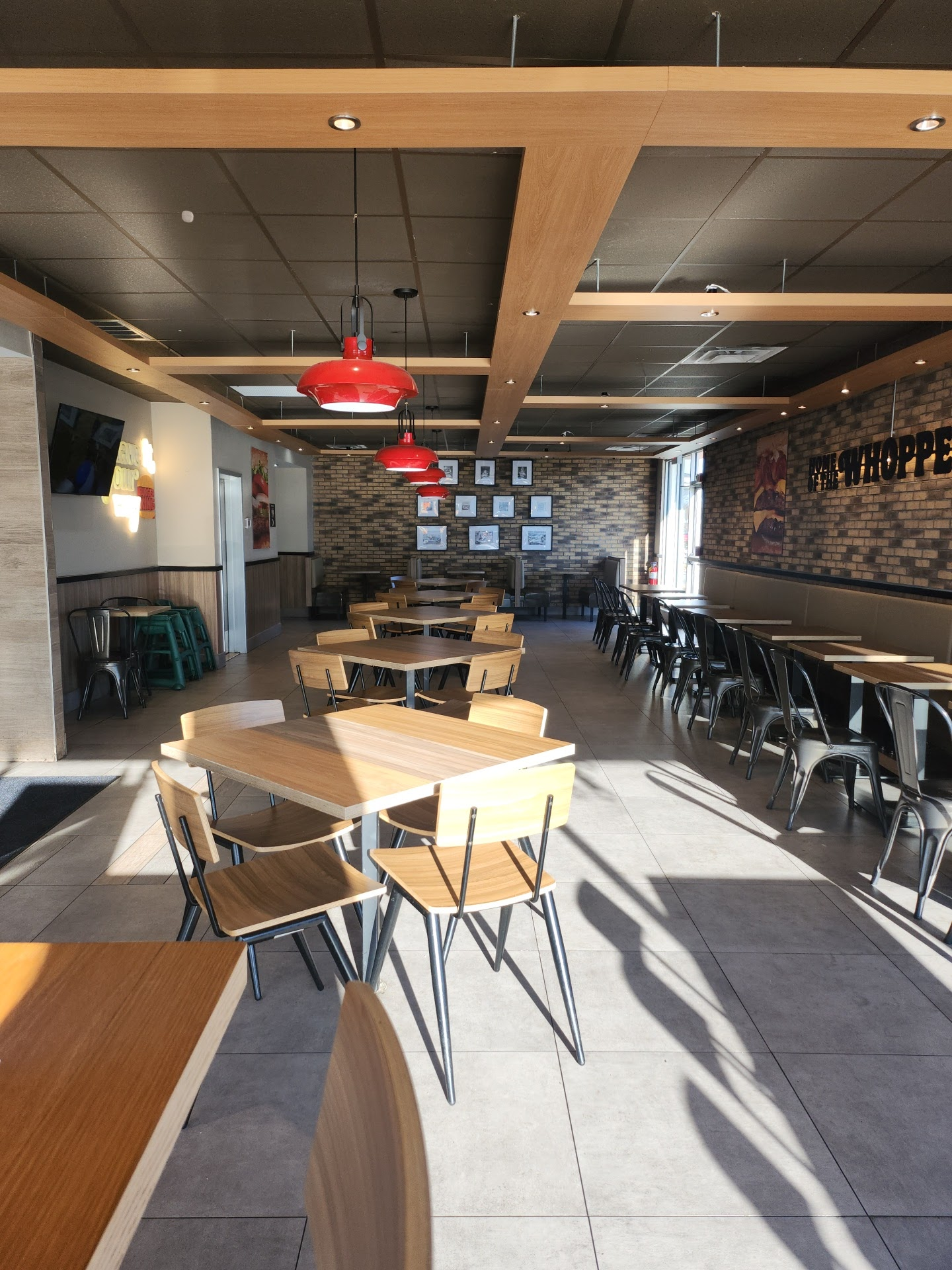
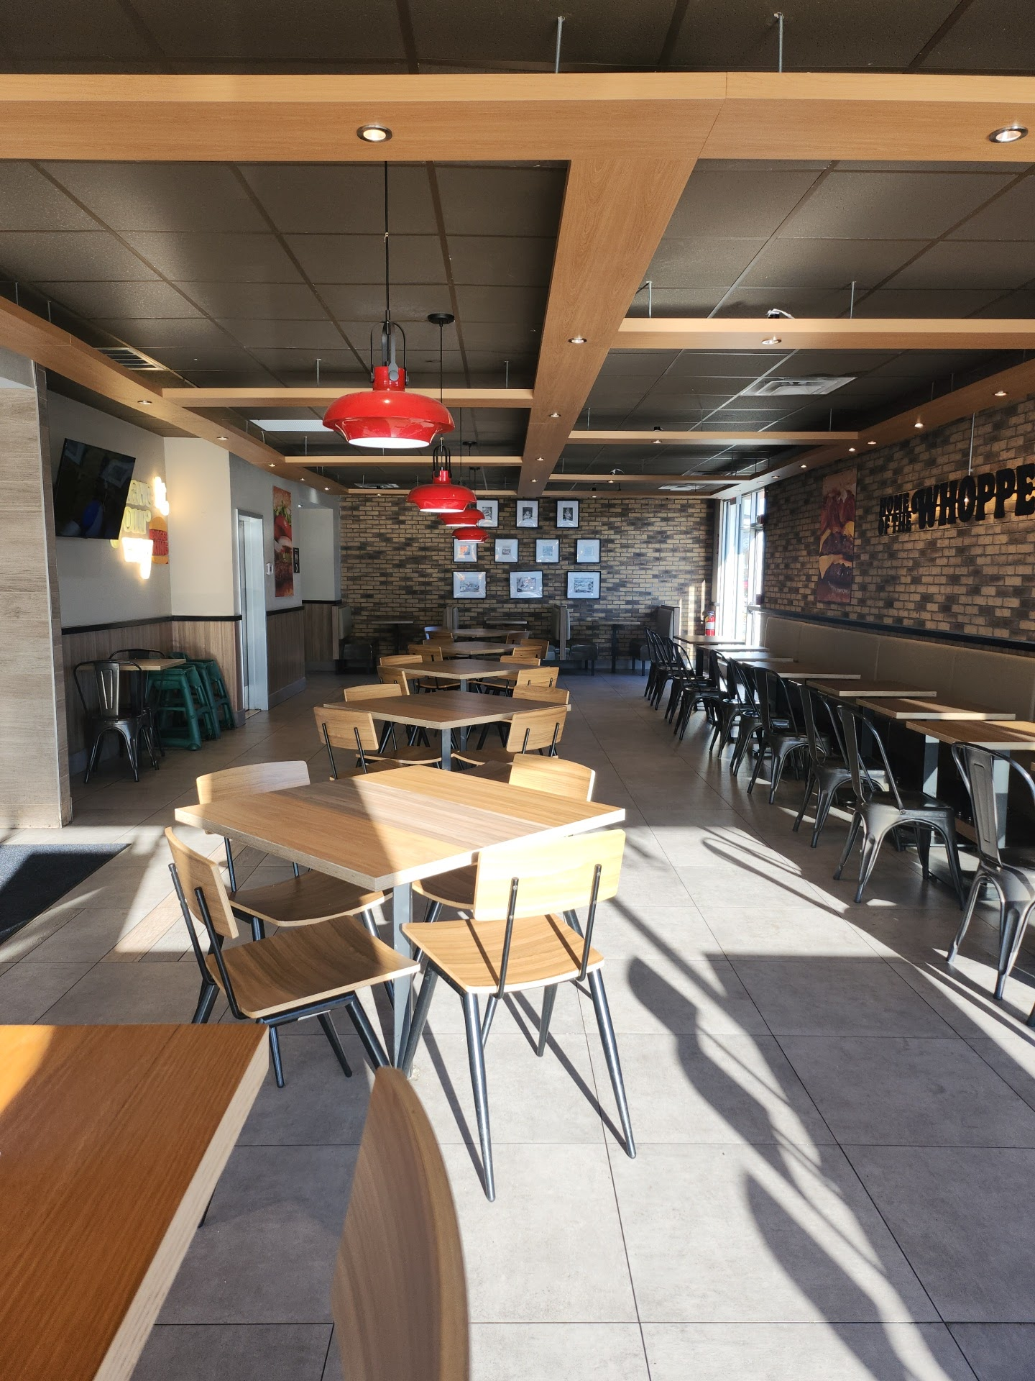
- smoke detector (187, 218)
